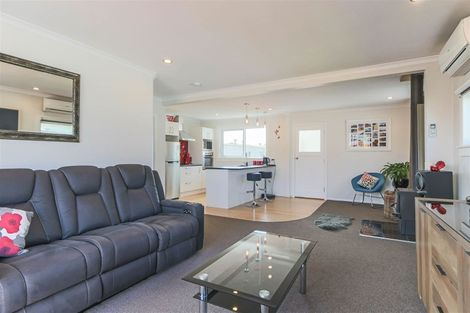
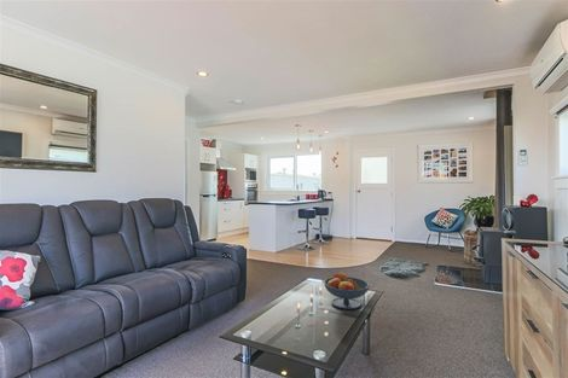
+ fruit bowl (346, 289)
